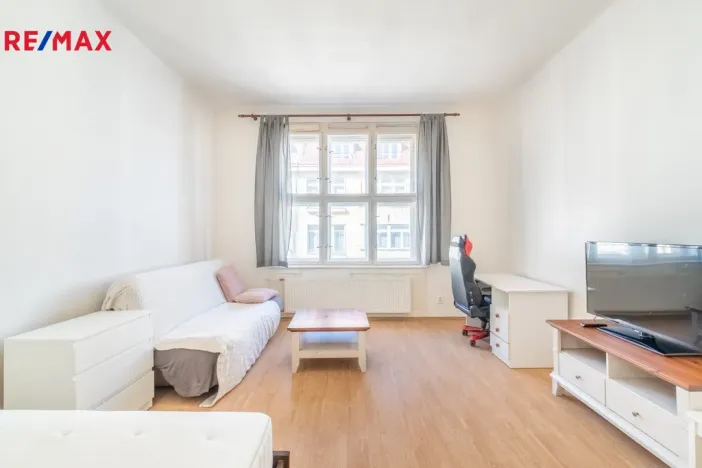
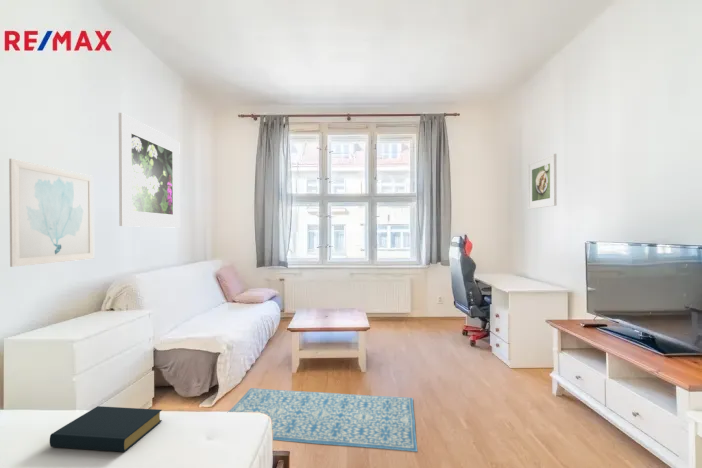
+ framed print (153, 178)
+ rug (319, 414)
+ hardback book (109, 427)
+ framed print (541, 183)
+ wall art (57, 215)
